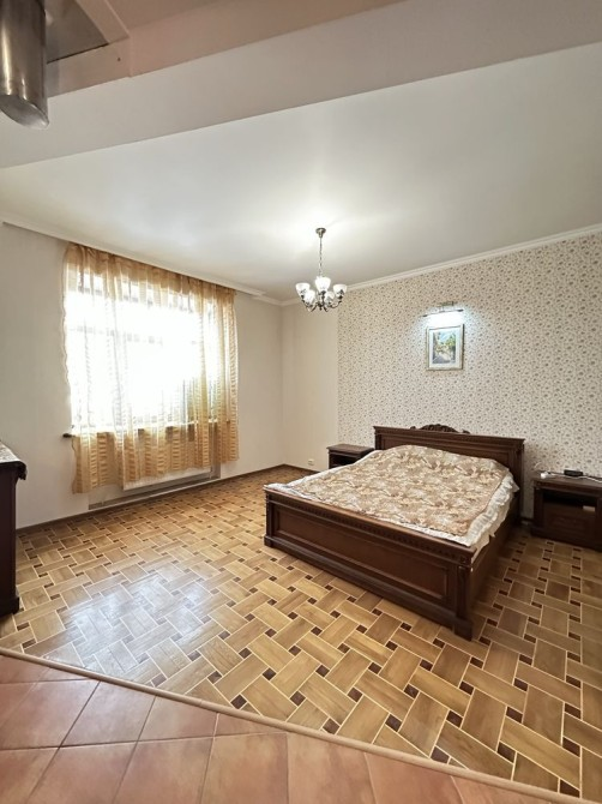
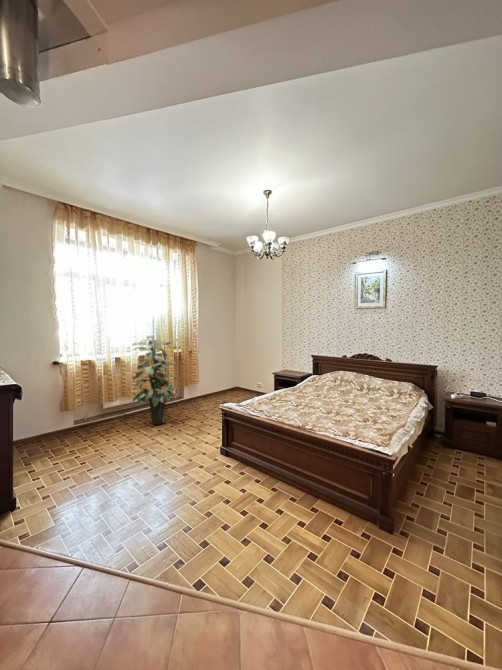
+ indoor plant (153, 379)
